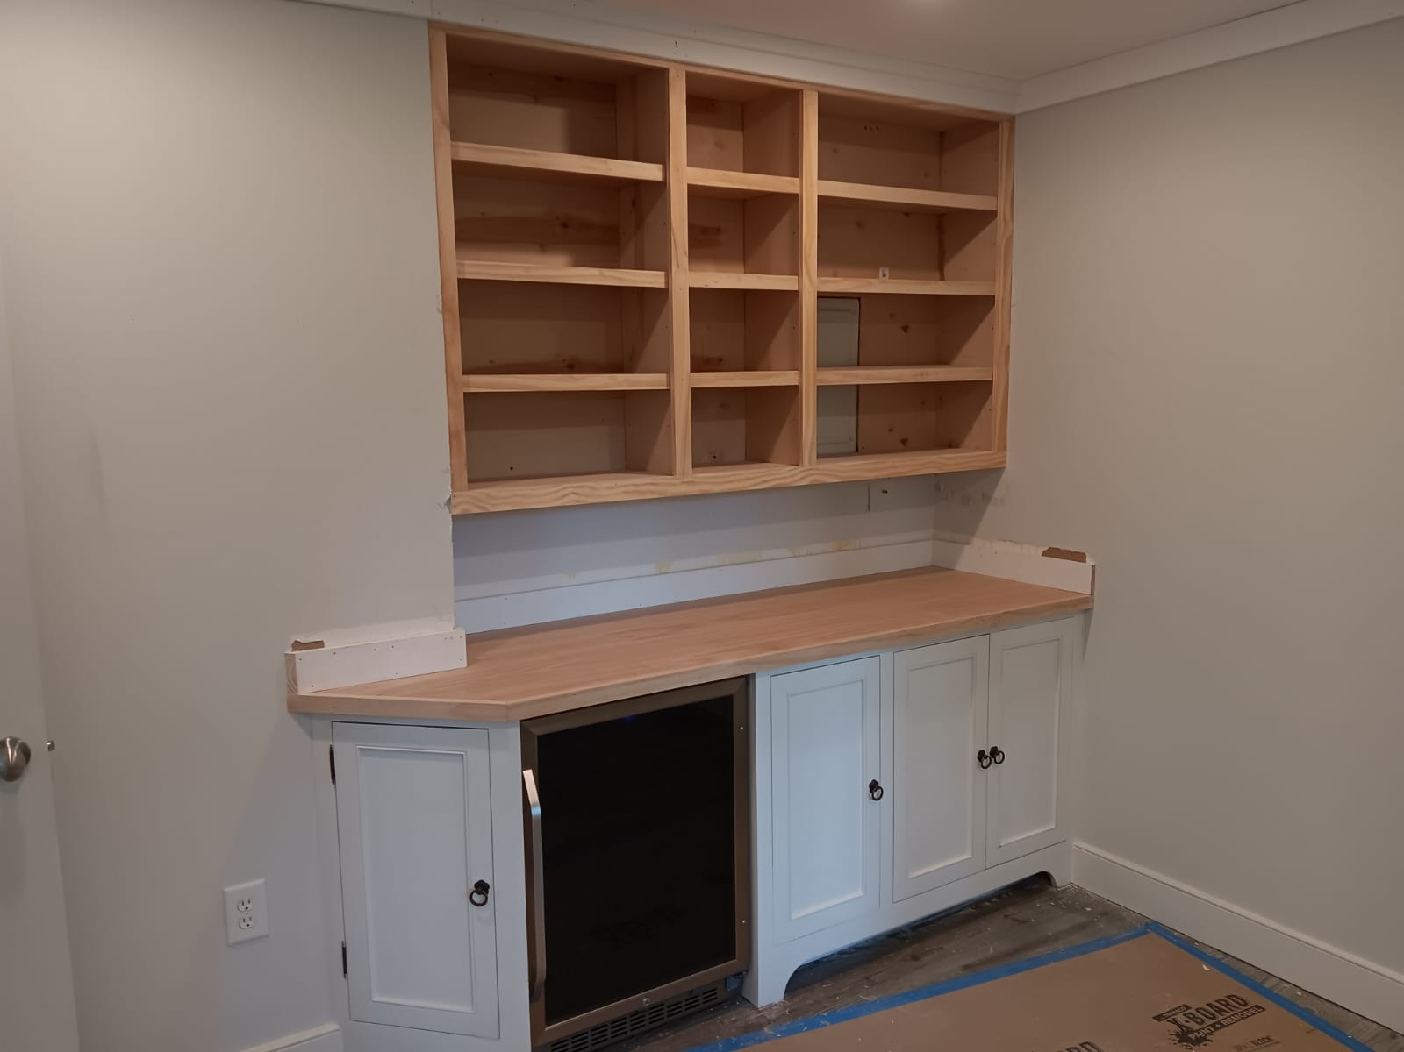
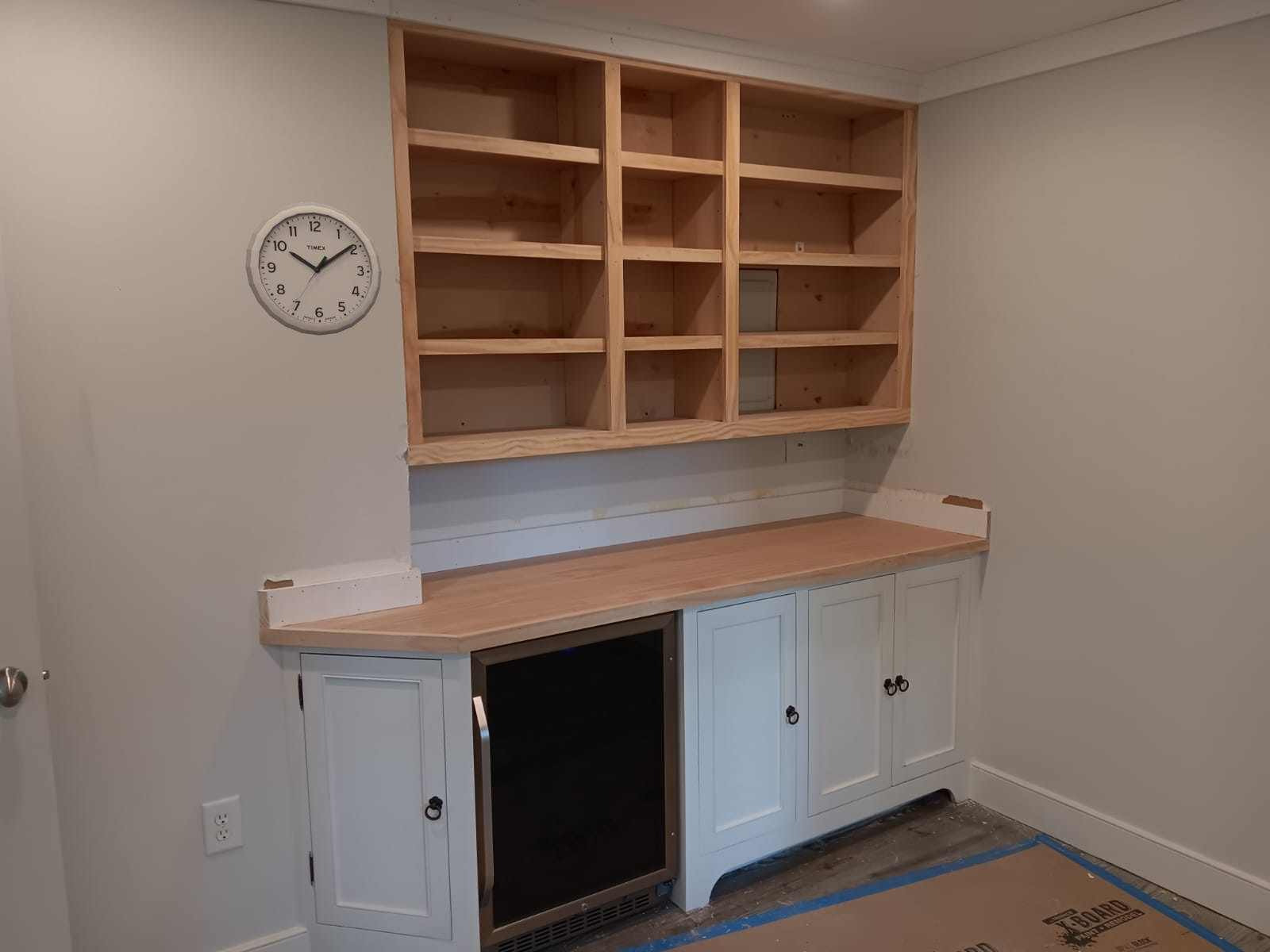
+ wall clock (316, 269)
